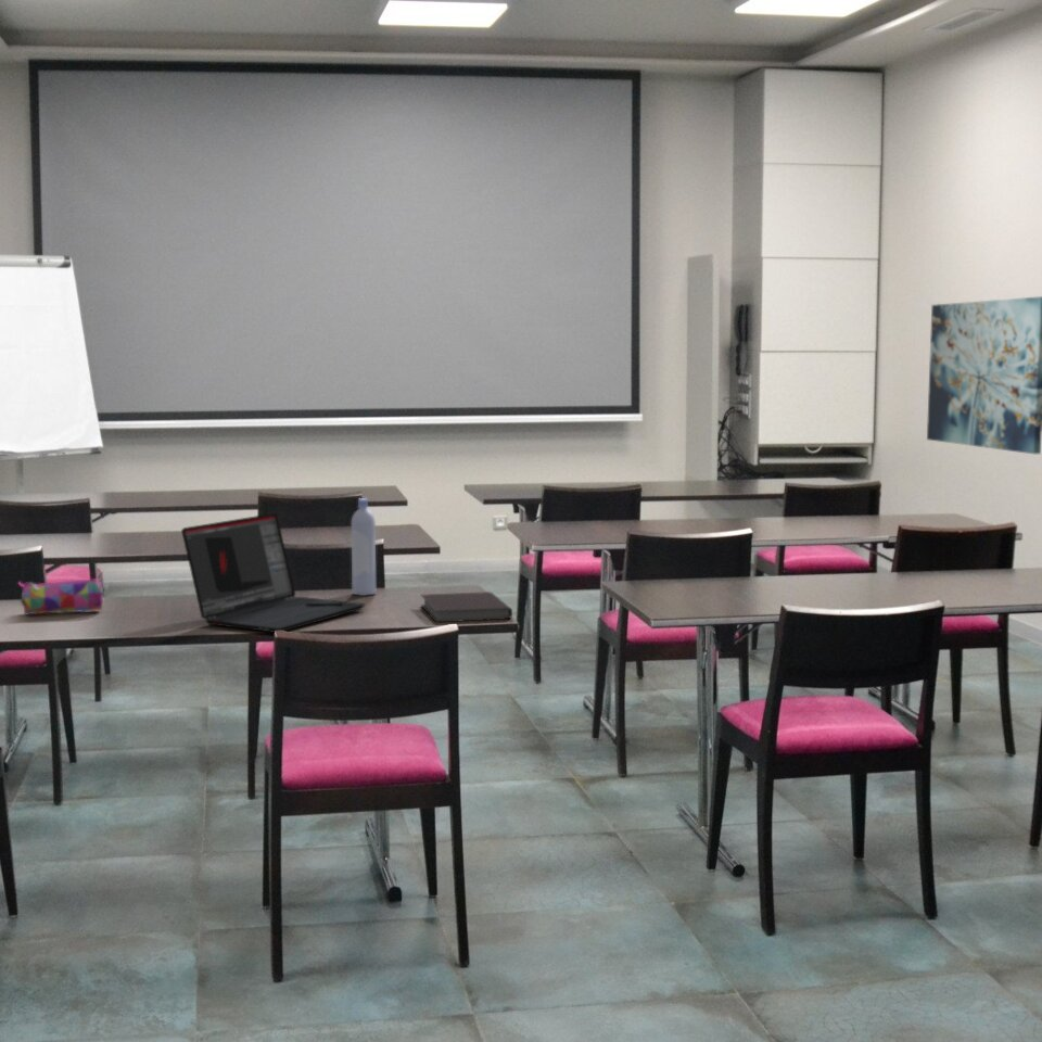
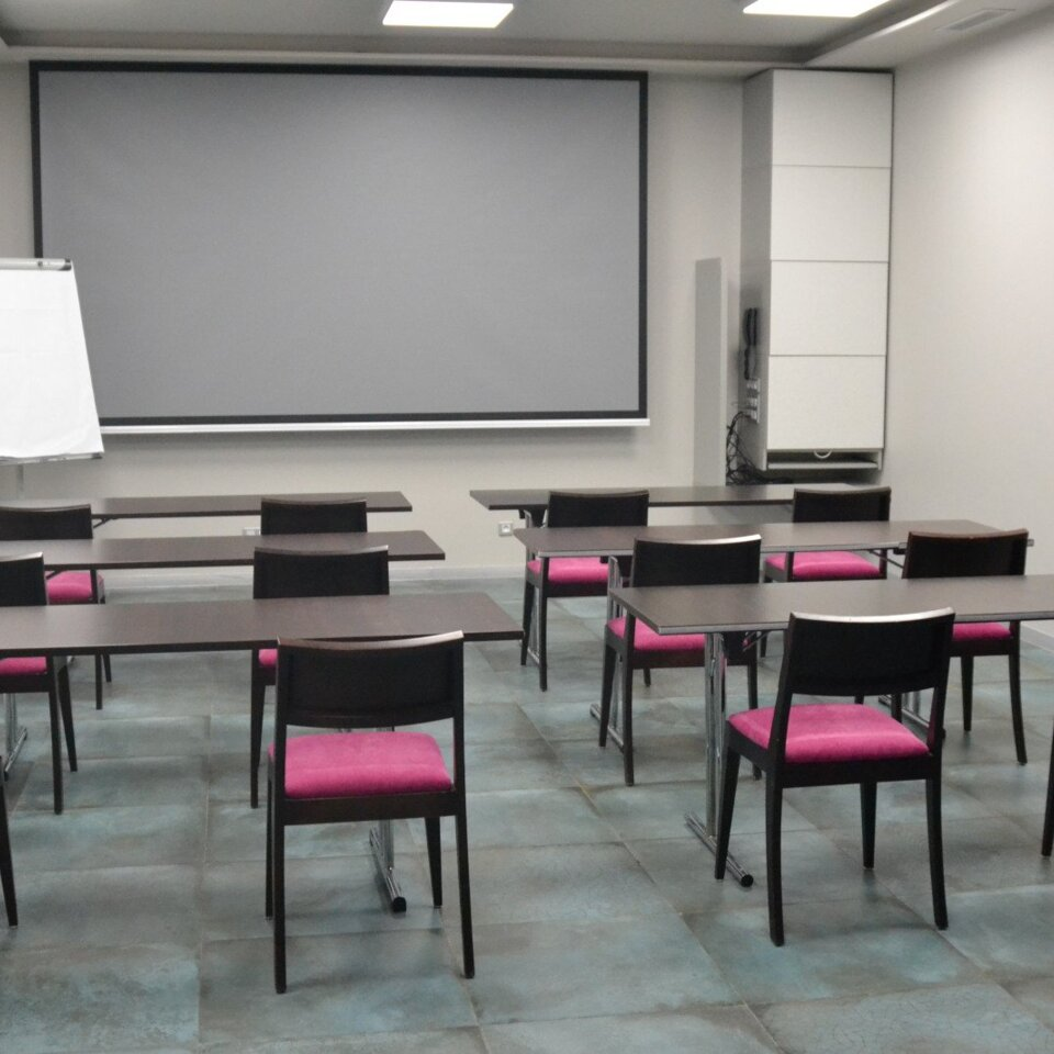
- pencil case (61, 596)
- wall art (982, 373)
- bottle (363, 546)
- laptop (276, 570)
- notebook (465, 606)
